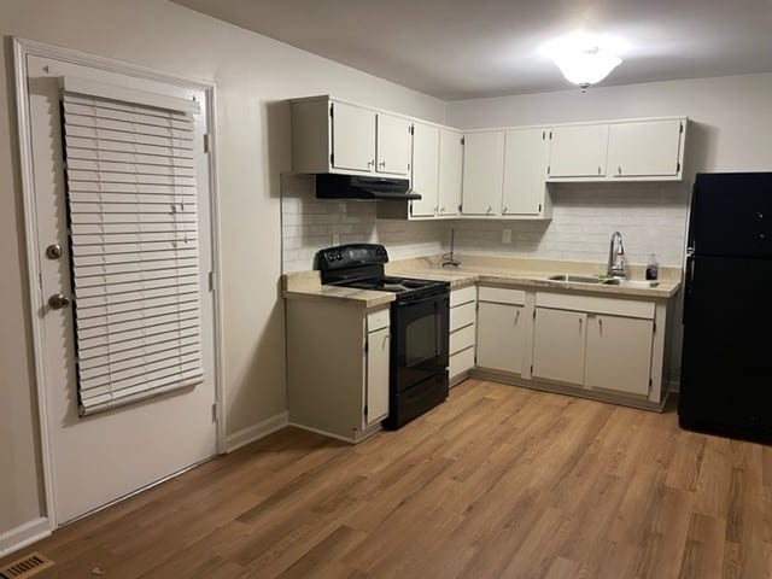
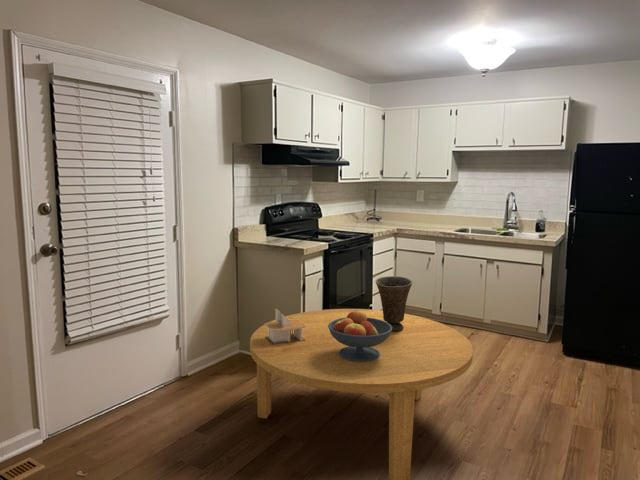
+ napkin holder (285, 324)
+ dining table (358, 383)
+ vase (393, 304)
+ fruit bowl (359, 334)
